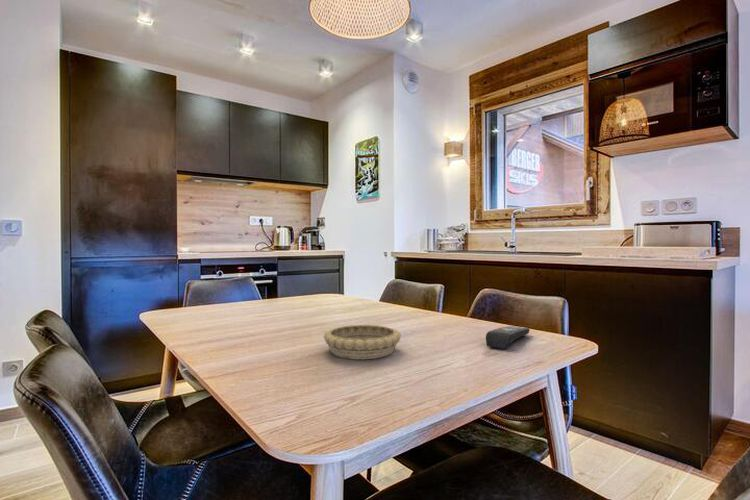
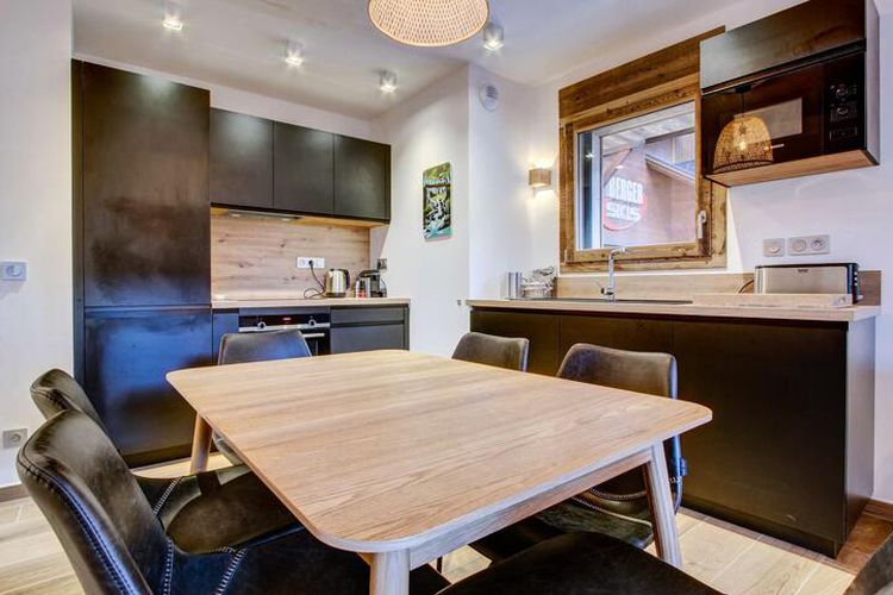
- decorative bowl (362, 340)
- remote control (508, 333)
